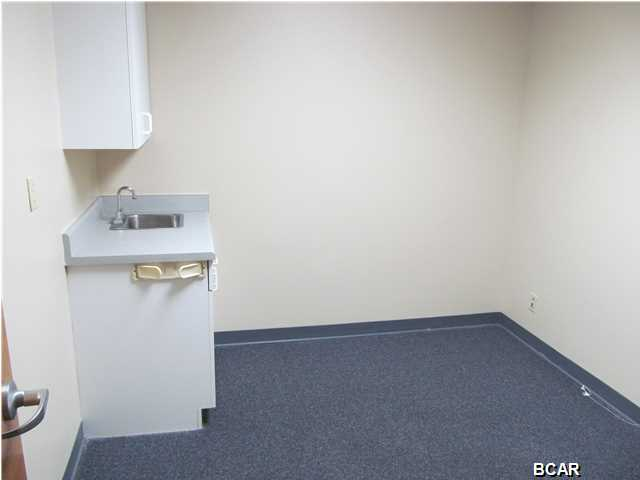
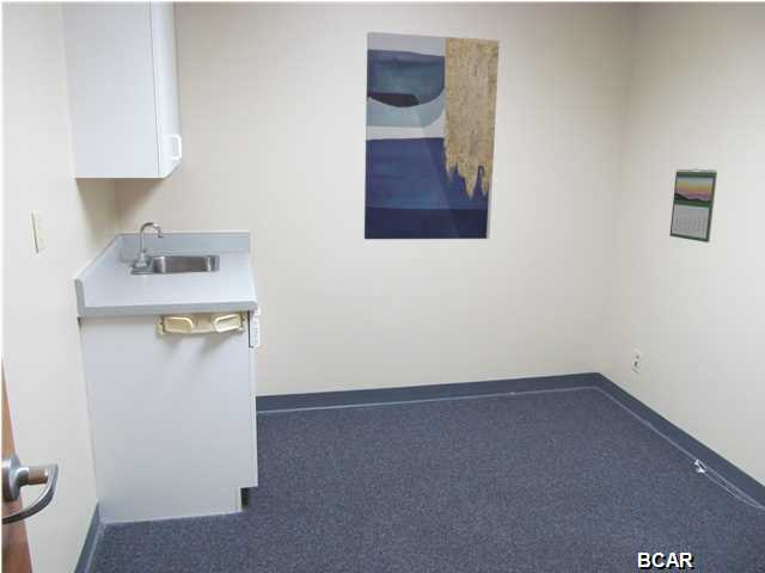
+ wall art (430, 140)
+ calendar (692, 204)
